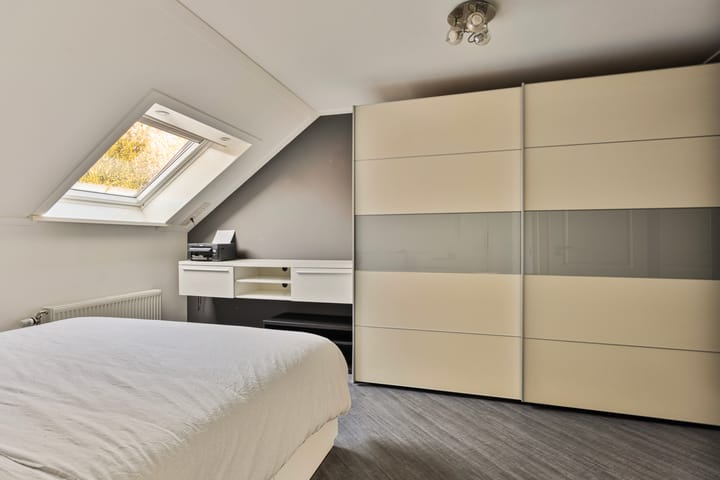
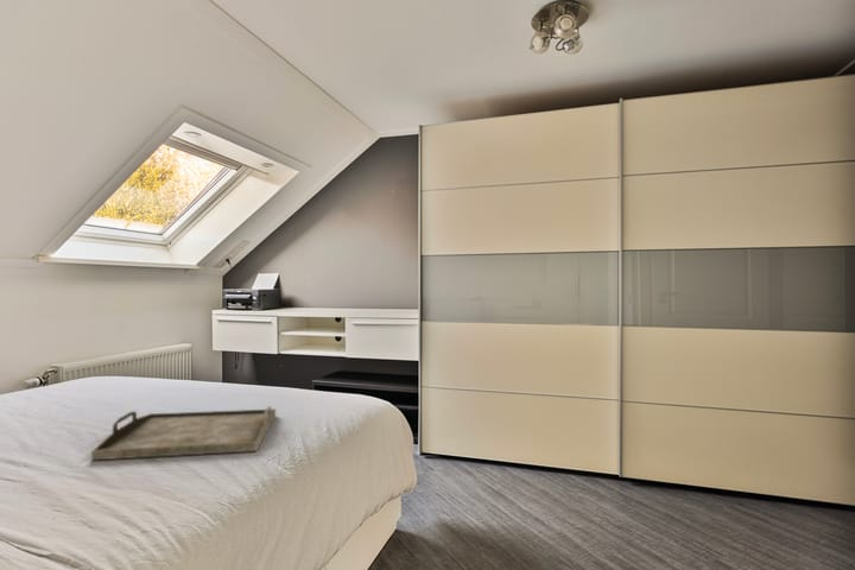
+ serving tray (197, 423)
